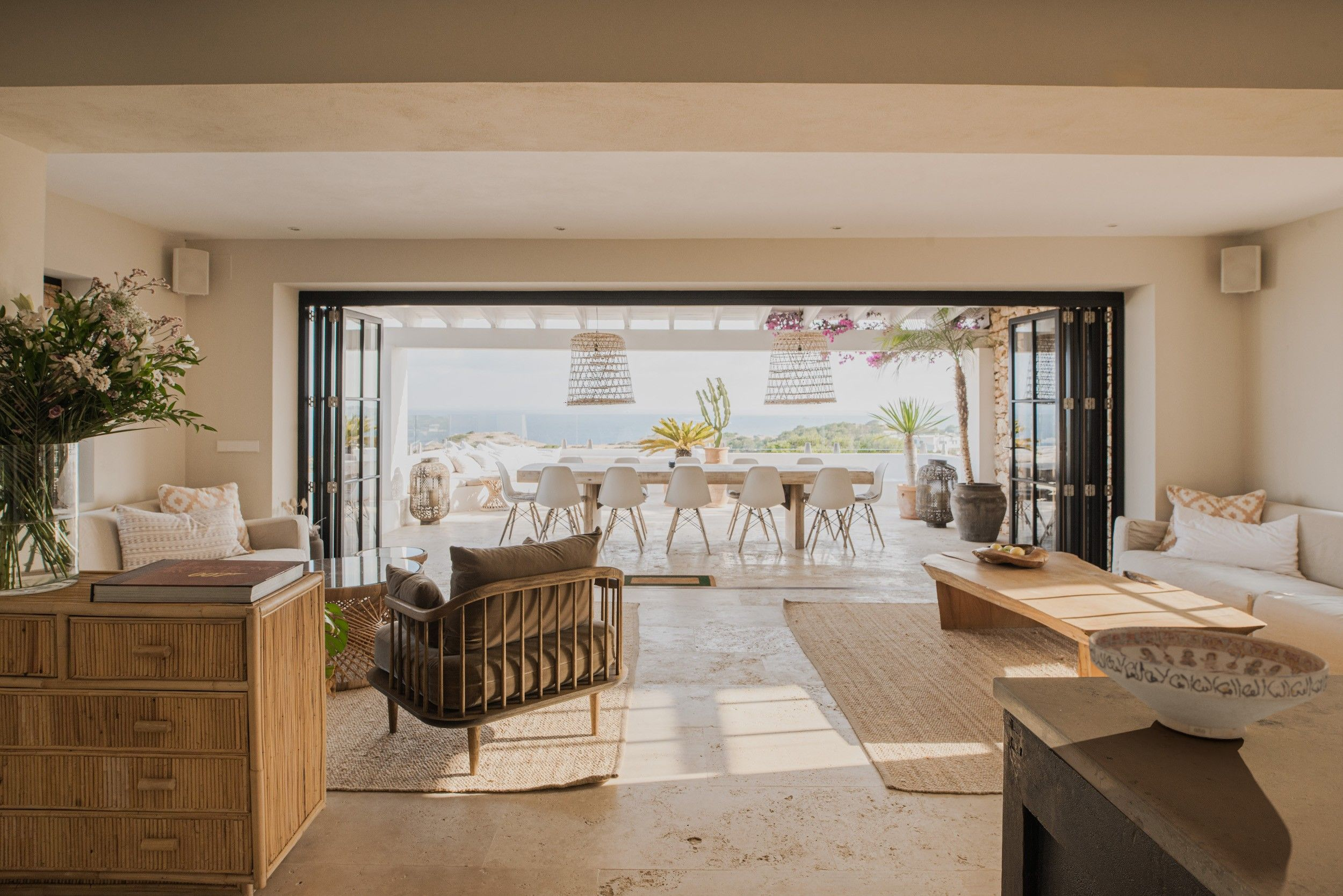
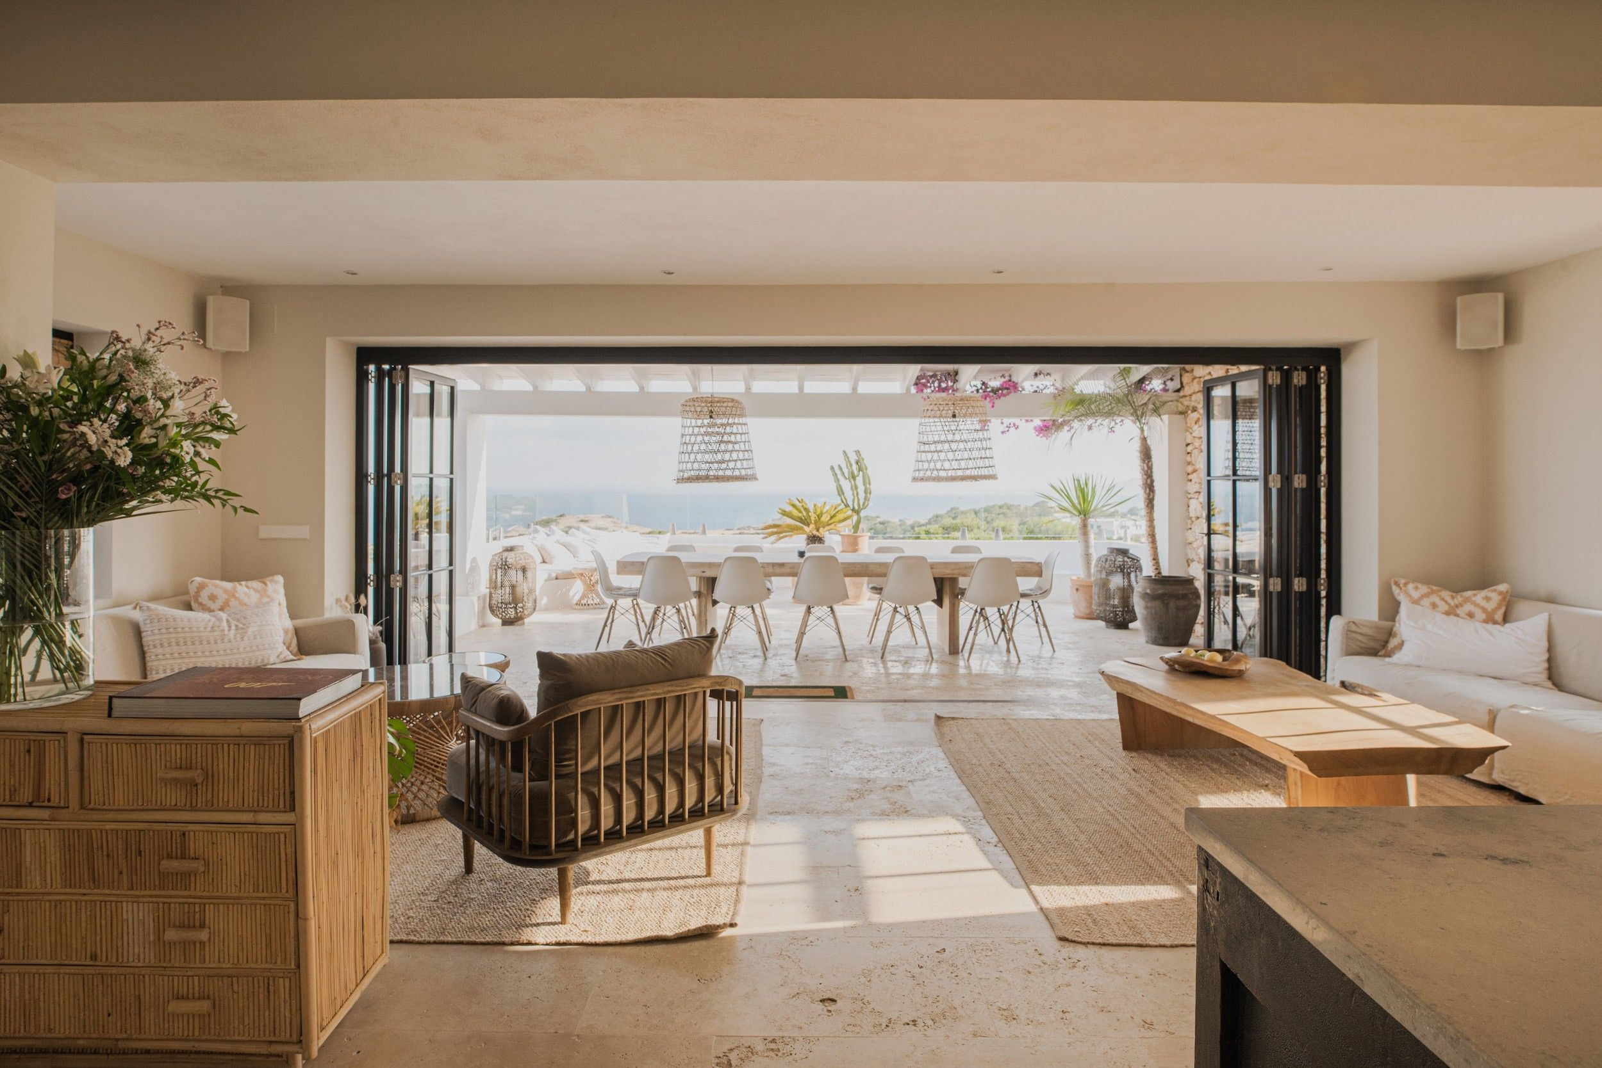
- decorative bowl (1200, 687)
